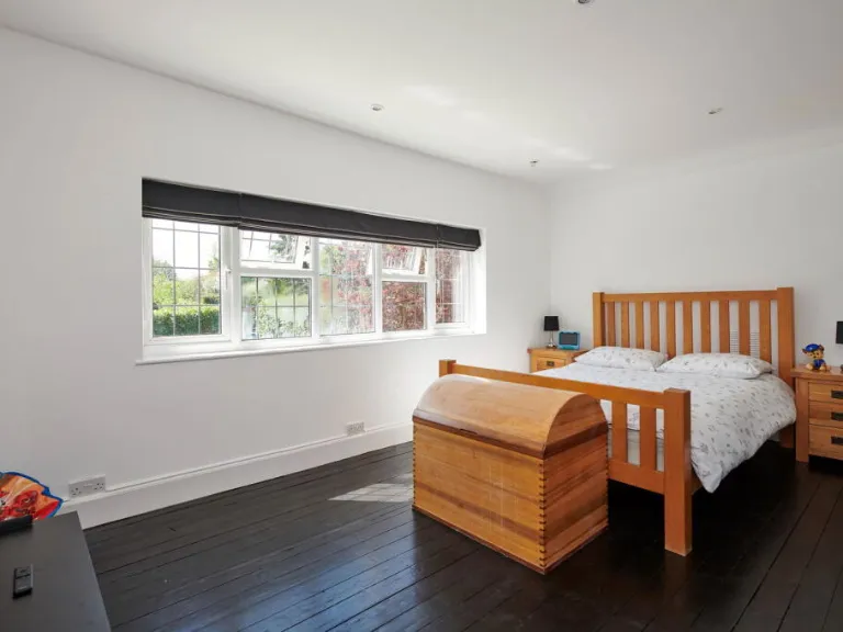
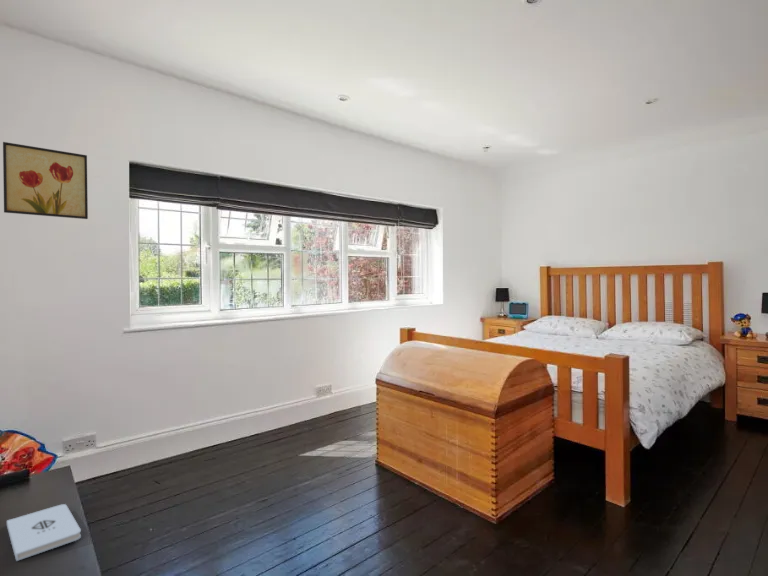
+ notepad (43, 529)
+ wall art (47, 182)
